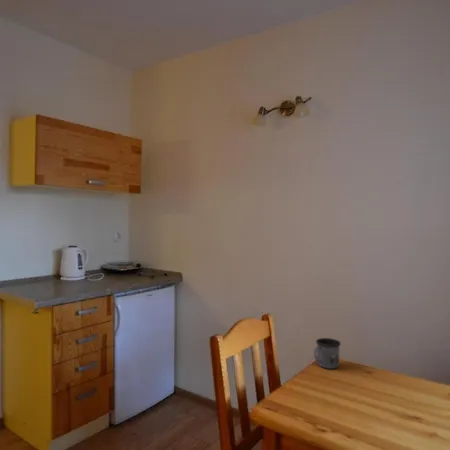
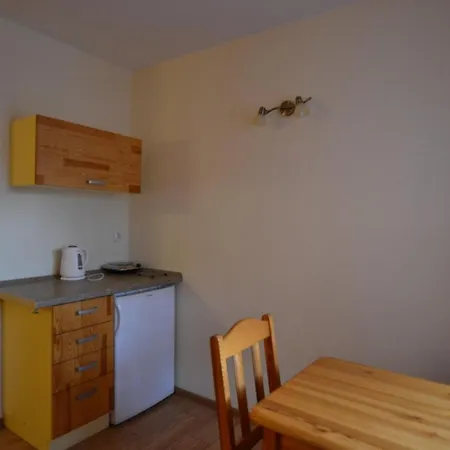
- mug (325, 353)
